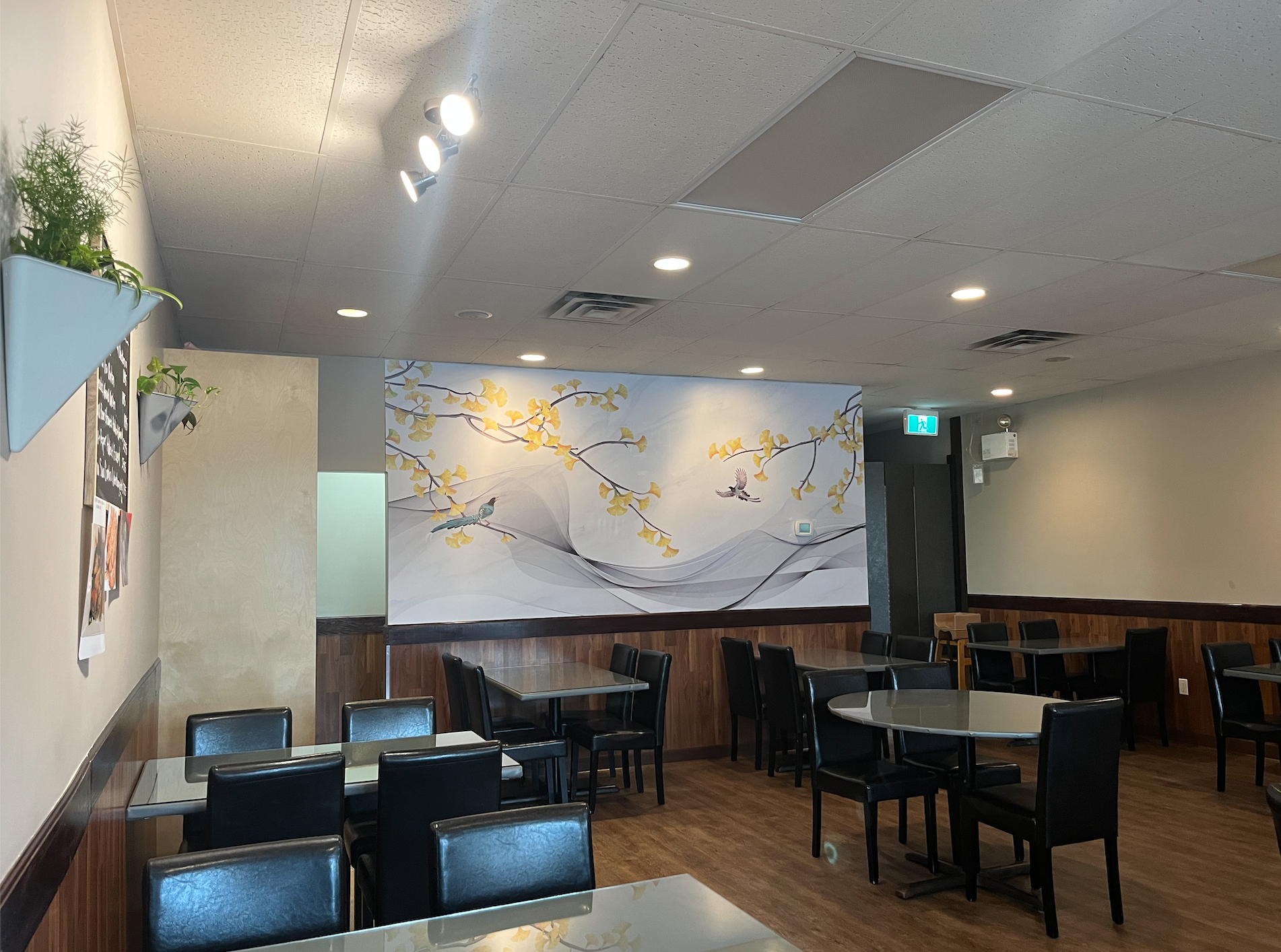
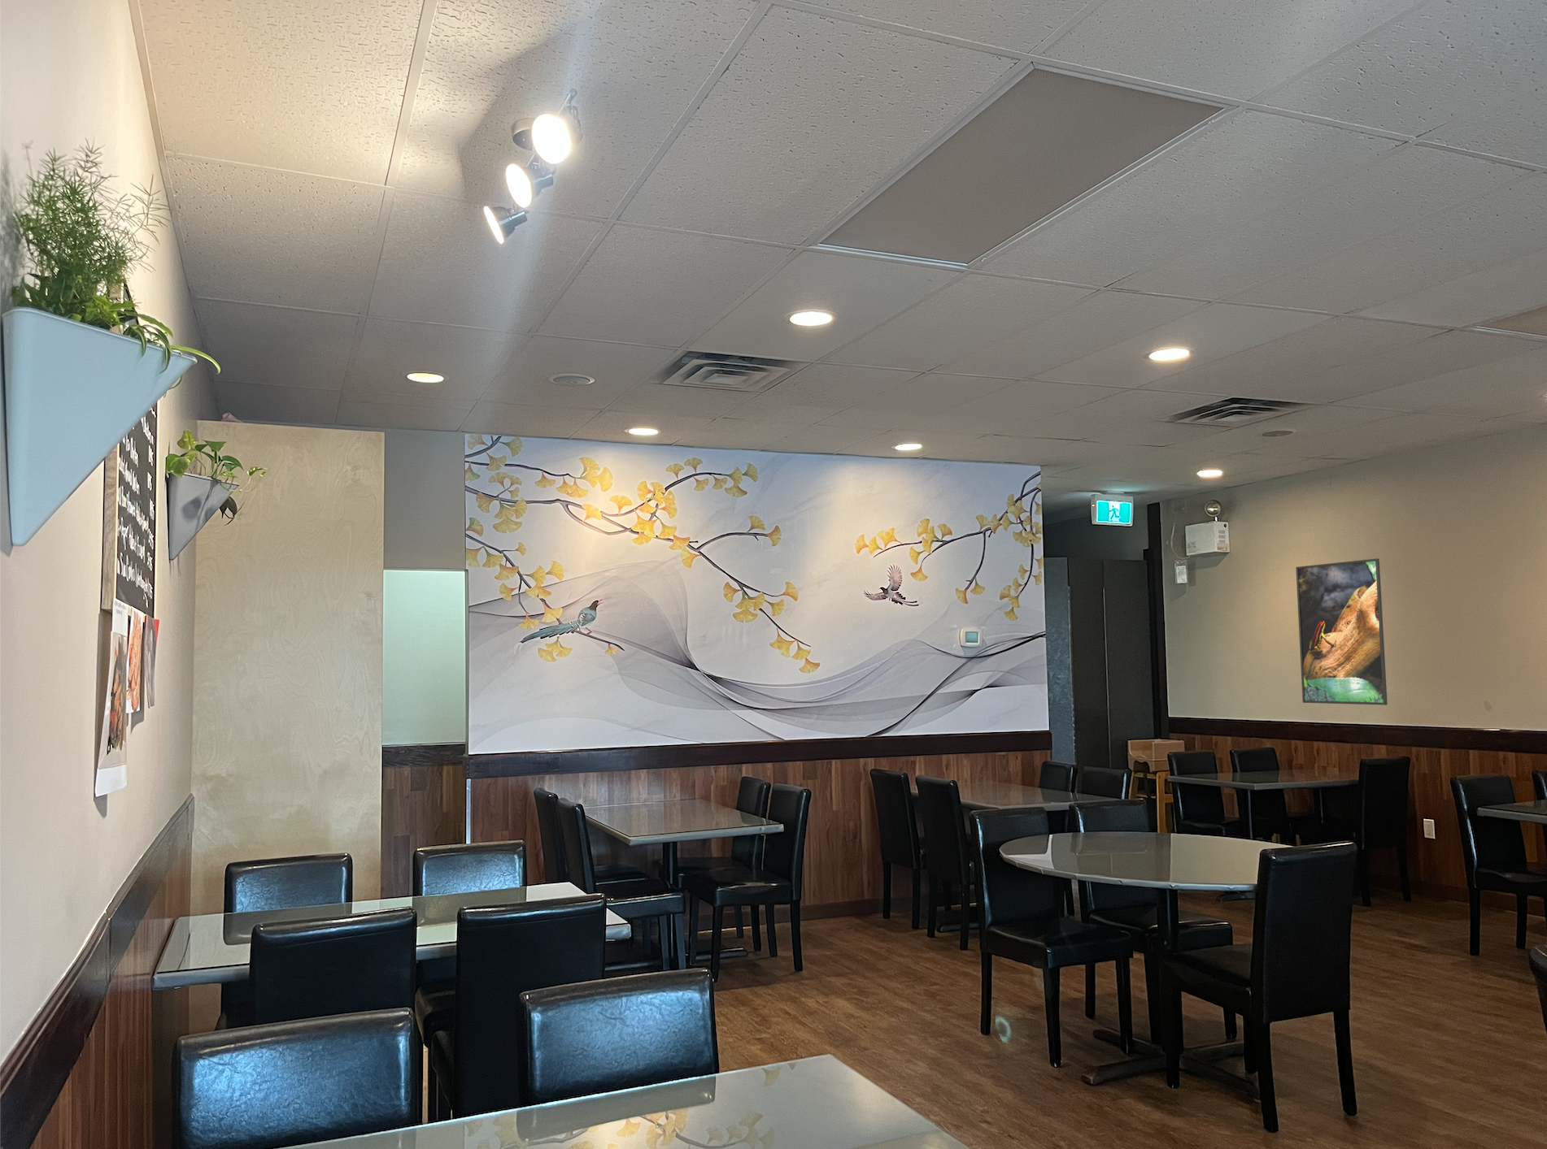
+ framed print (1339, 632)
